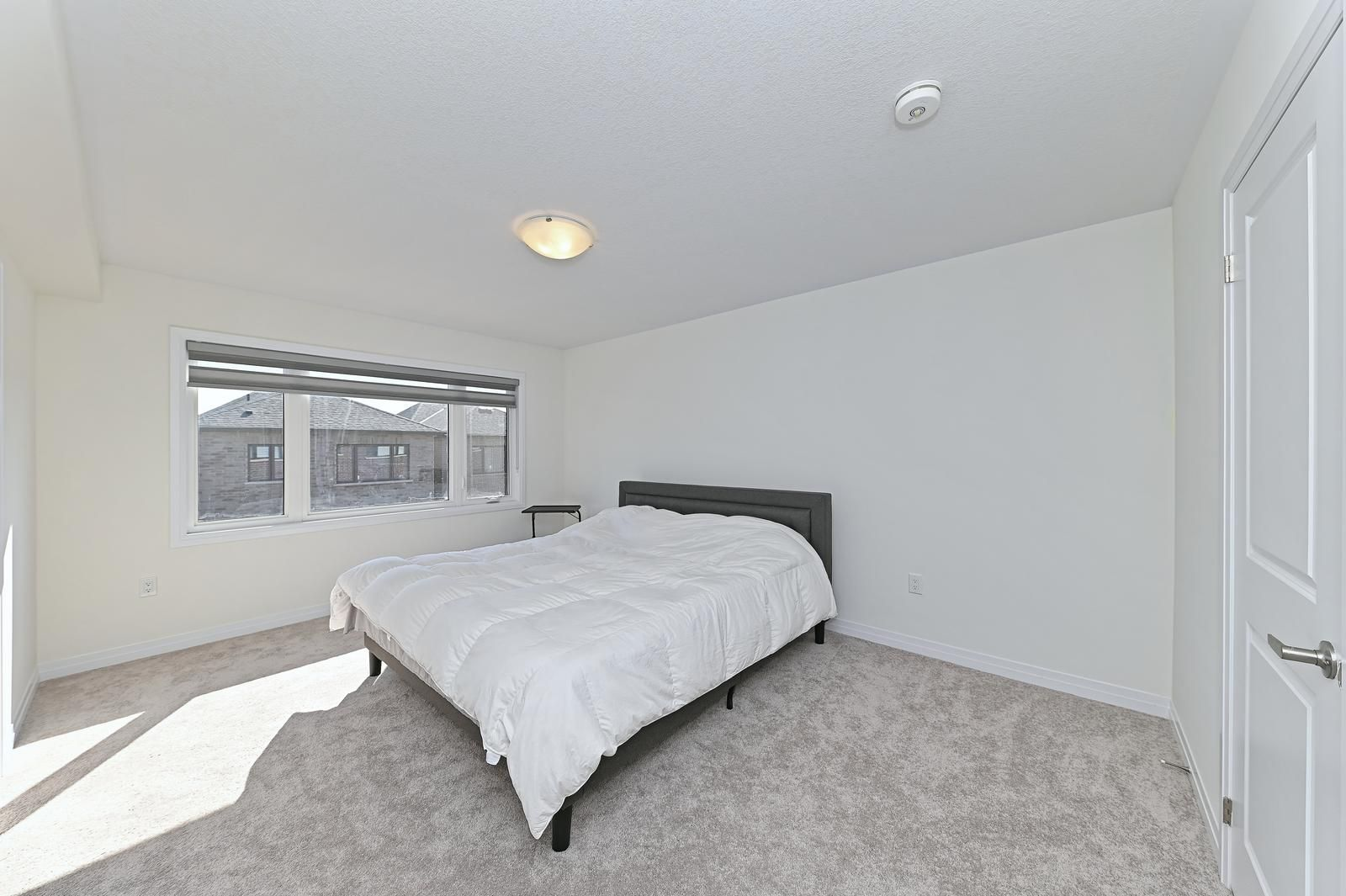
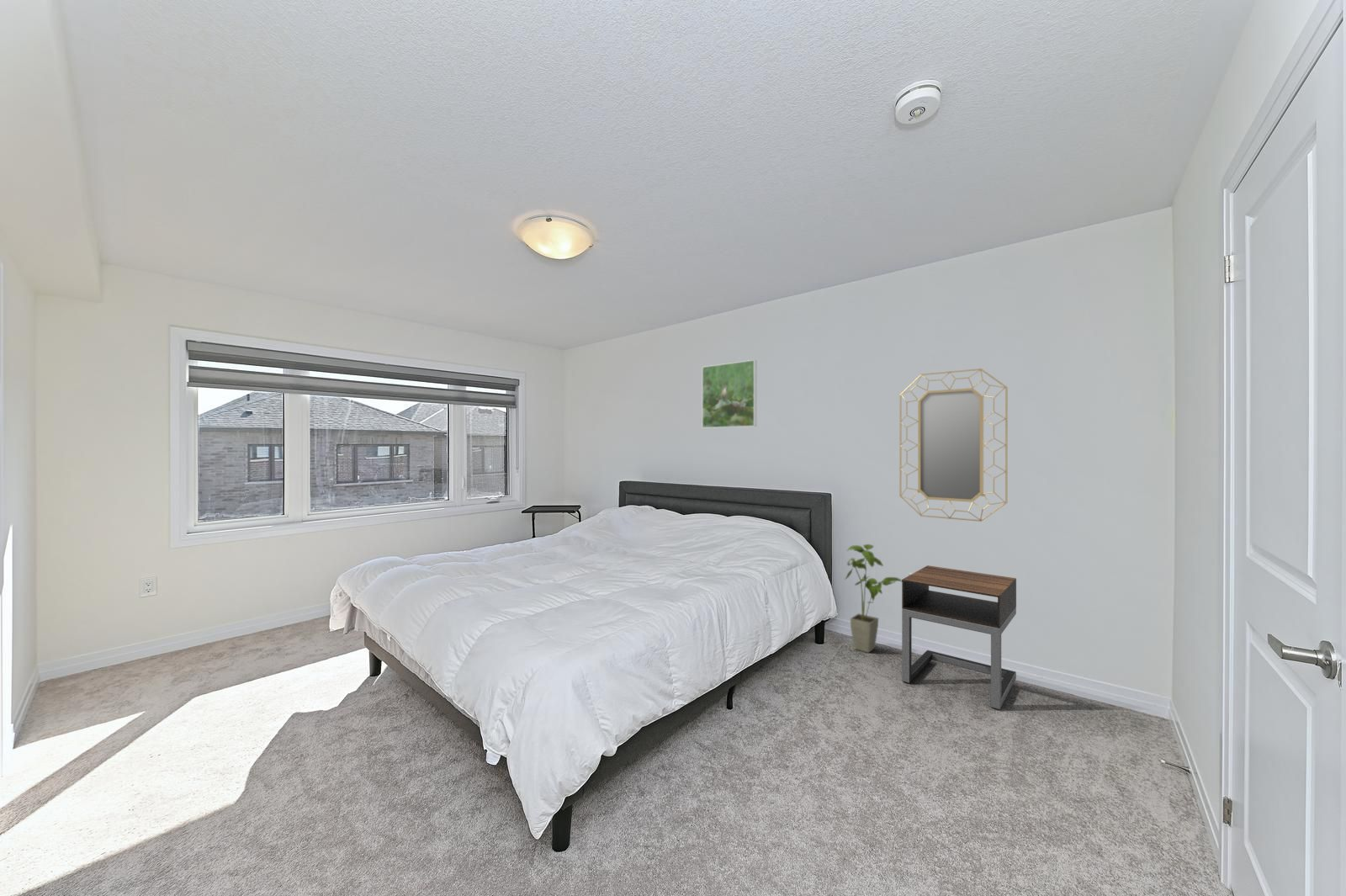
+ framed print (728, 395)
+ home mirror (949, 445)
+ nightstand (961, 628)
+ house plant (871, 598)
